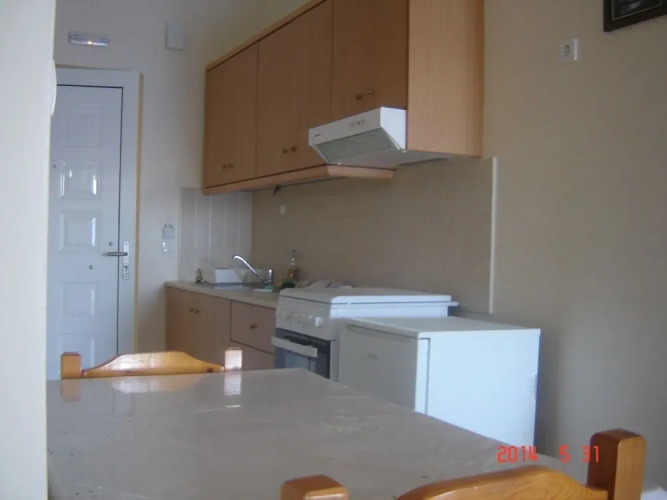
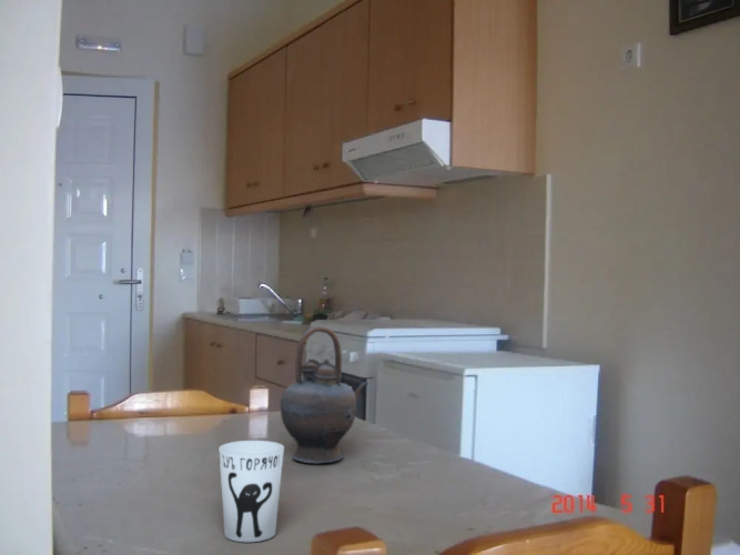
+ cup (251, 490)
+ teapot (326, 392)
